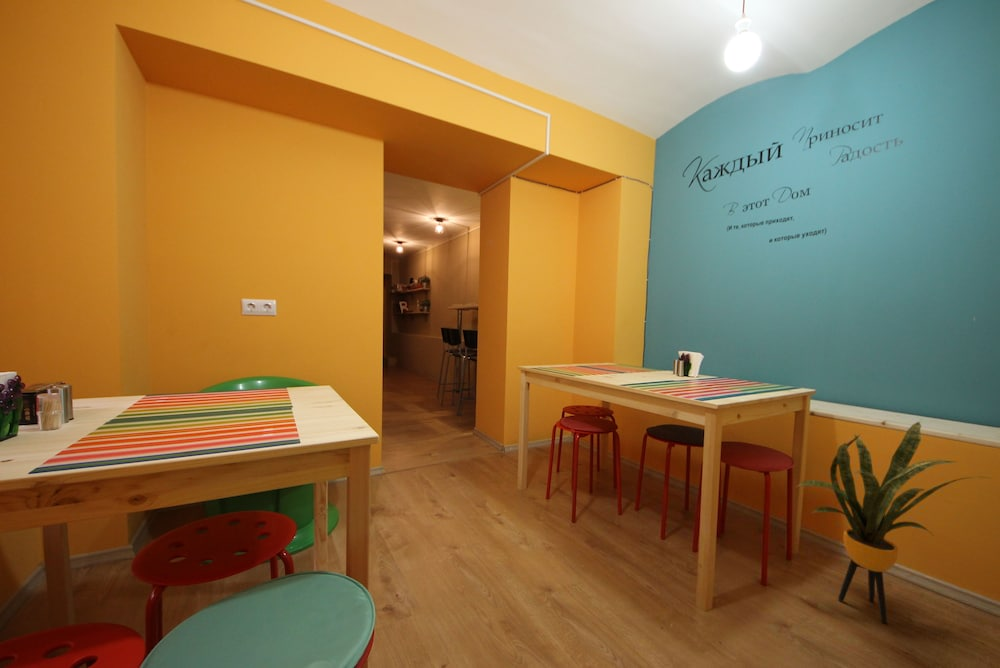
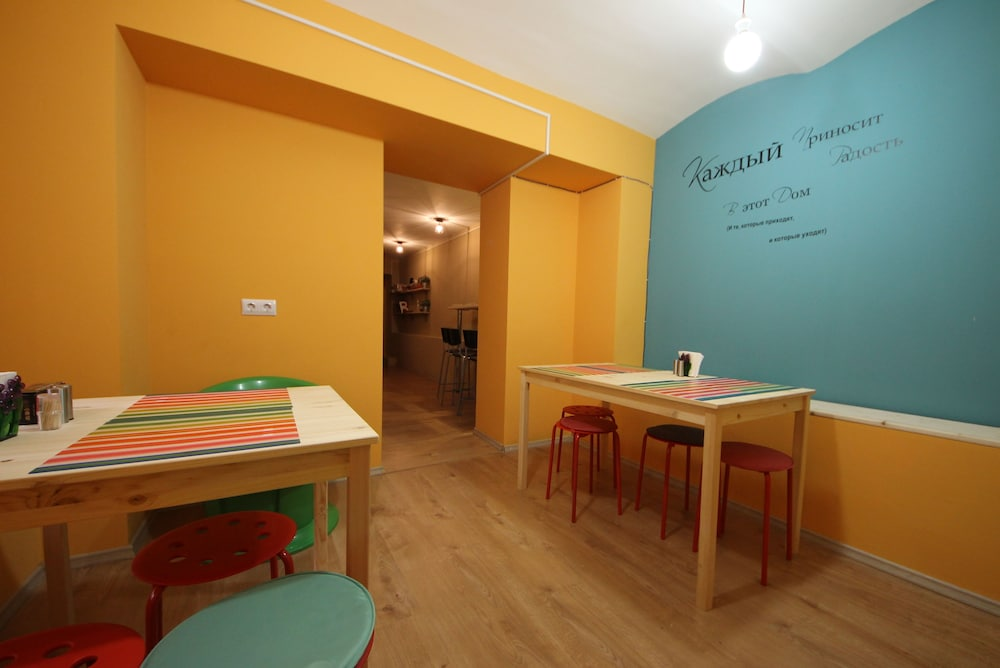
- house plant (886, 521)
